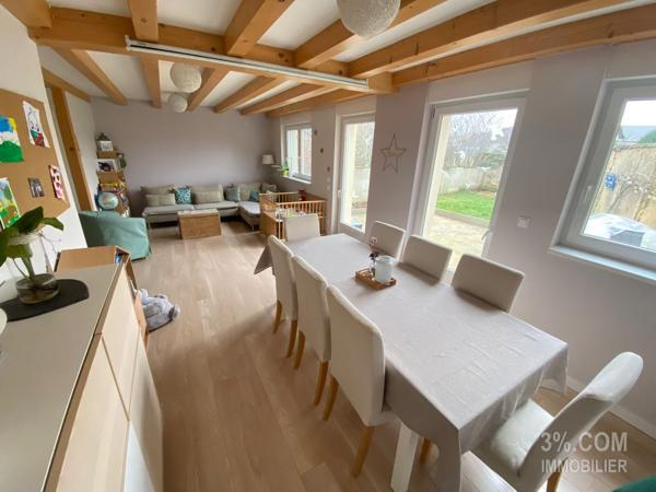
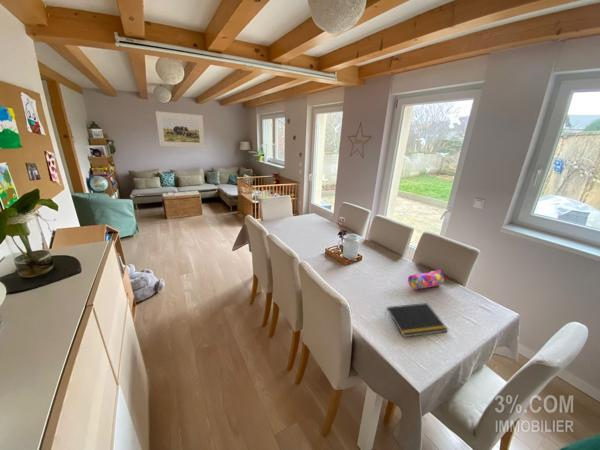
+ pencil case (426, 279)
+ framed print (181, 130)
+ notepad (416, 318)
